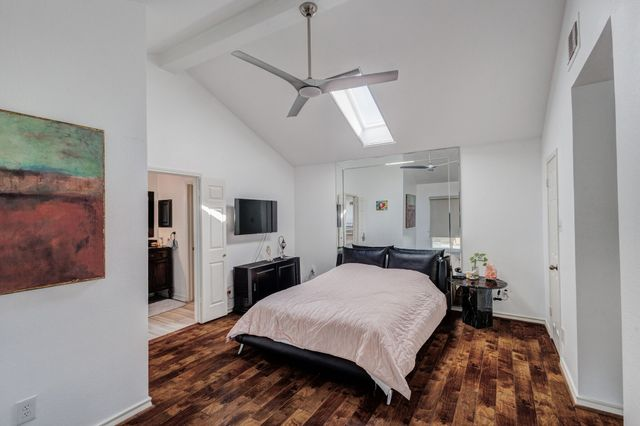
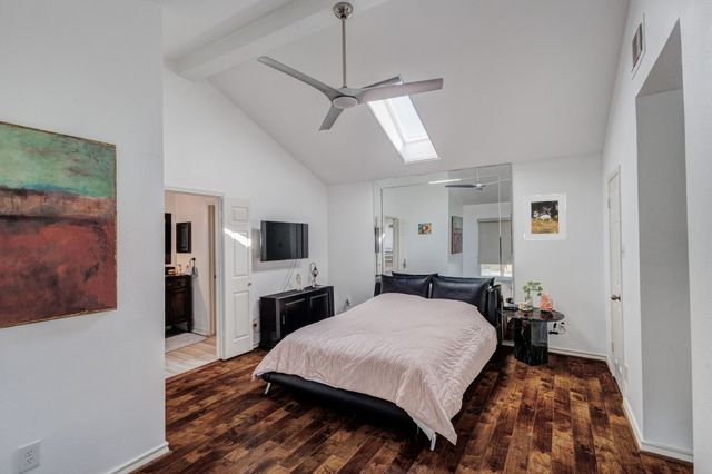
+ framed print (544, 217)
